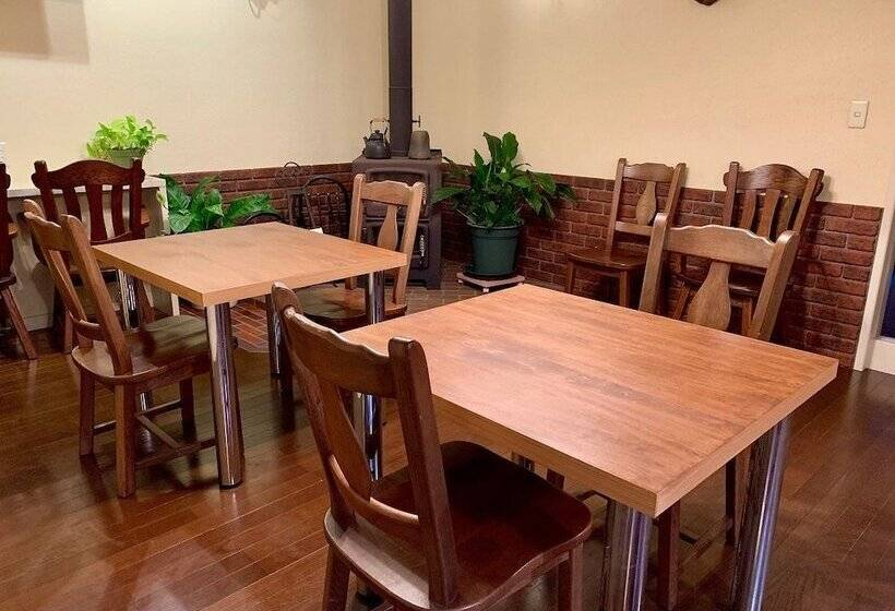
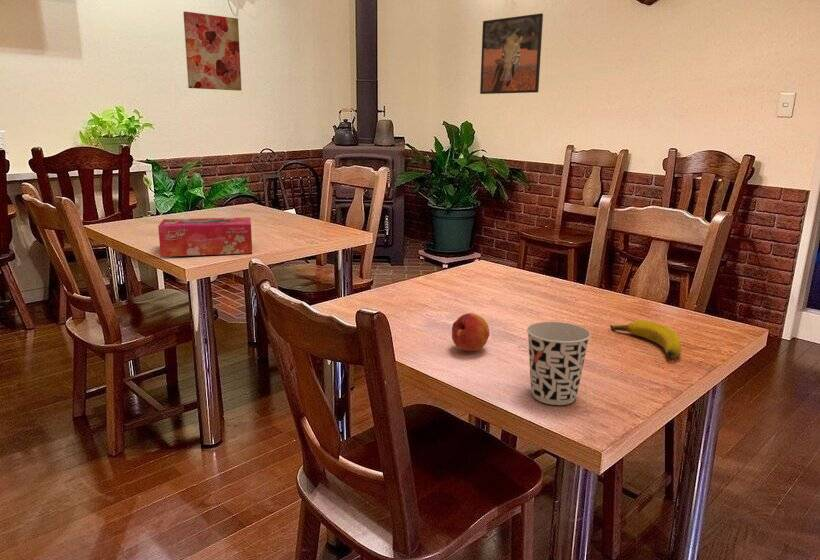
+ wall art (213, 52)
+ tissue box (207, 236)
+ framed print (509, 55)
+ banana (650, 334)
+ fruit (470, 331)
+ cup (555, 364)
